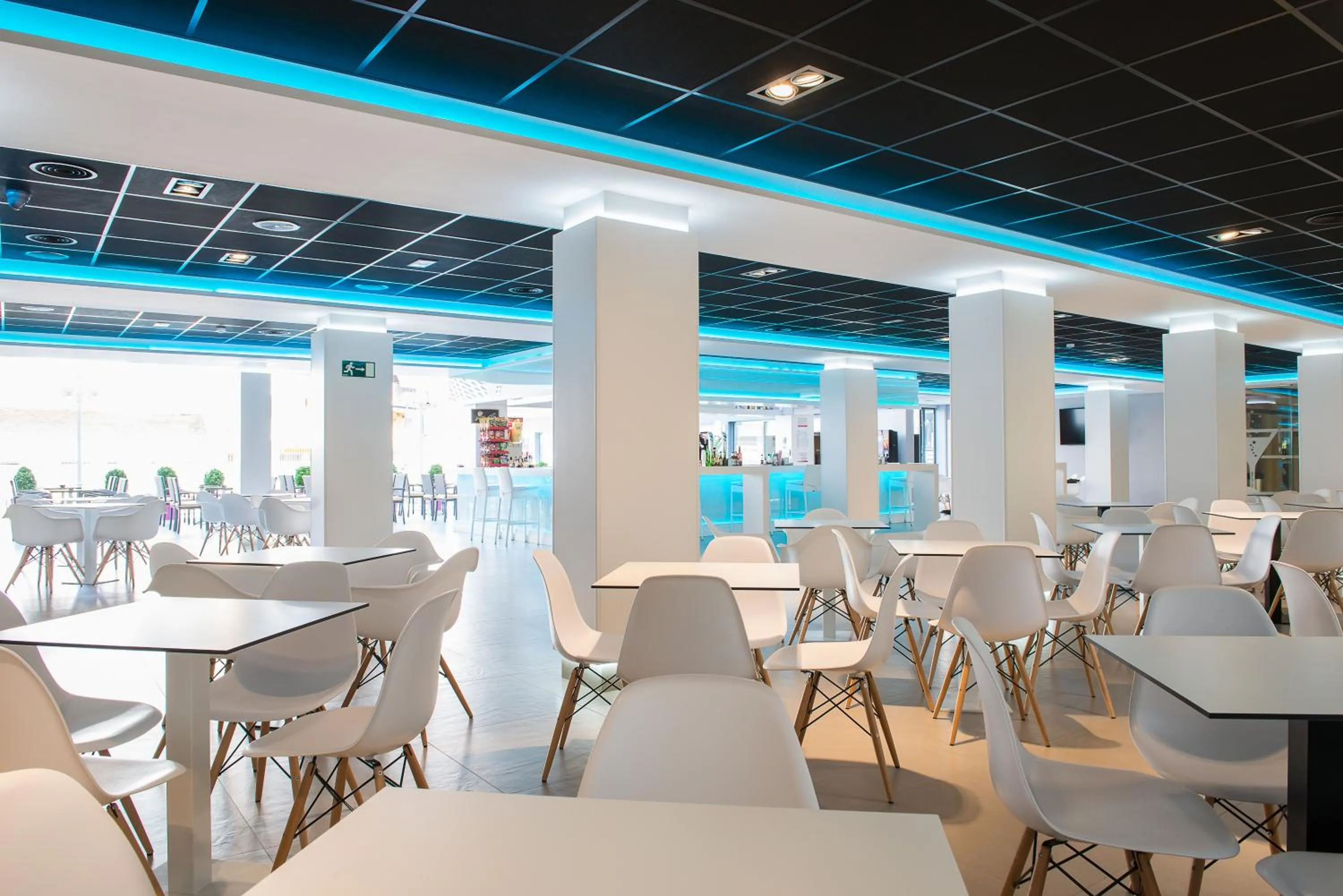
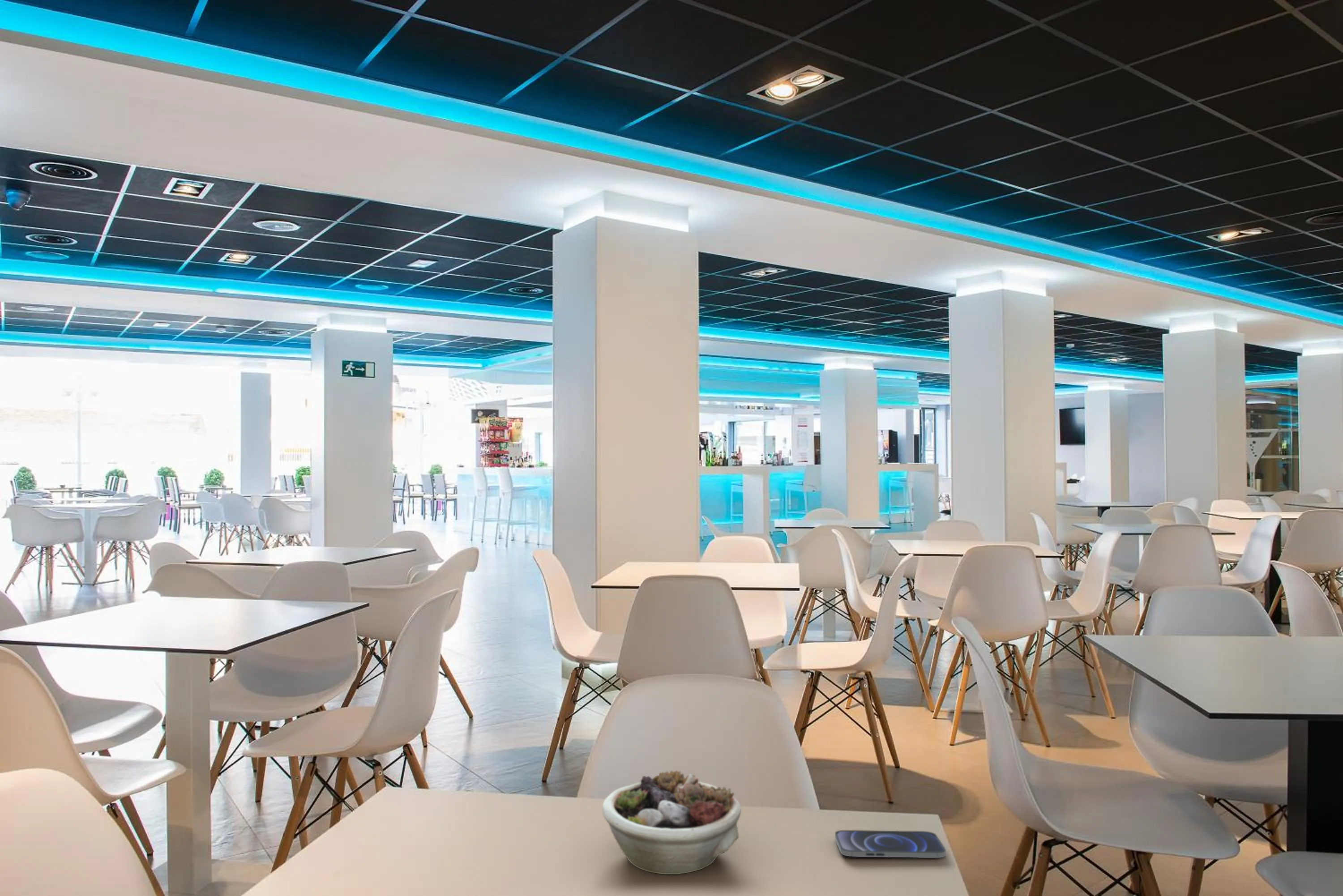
+ succulent planter (672, 819)
+ smartphone (889, 844)
